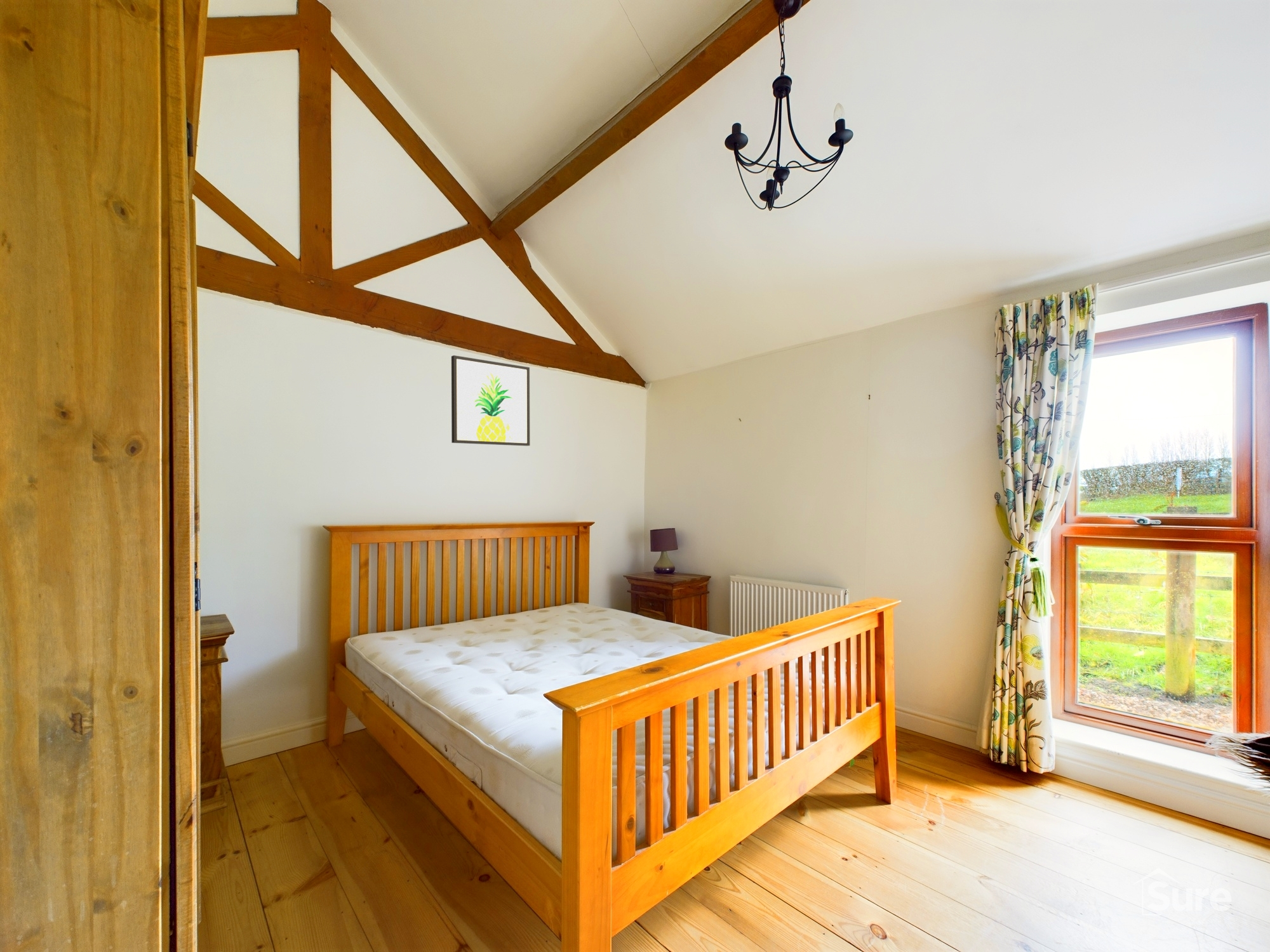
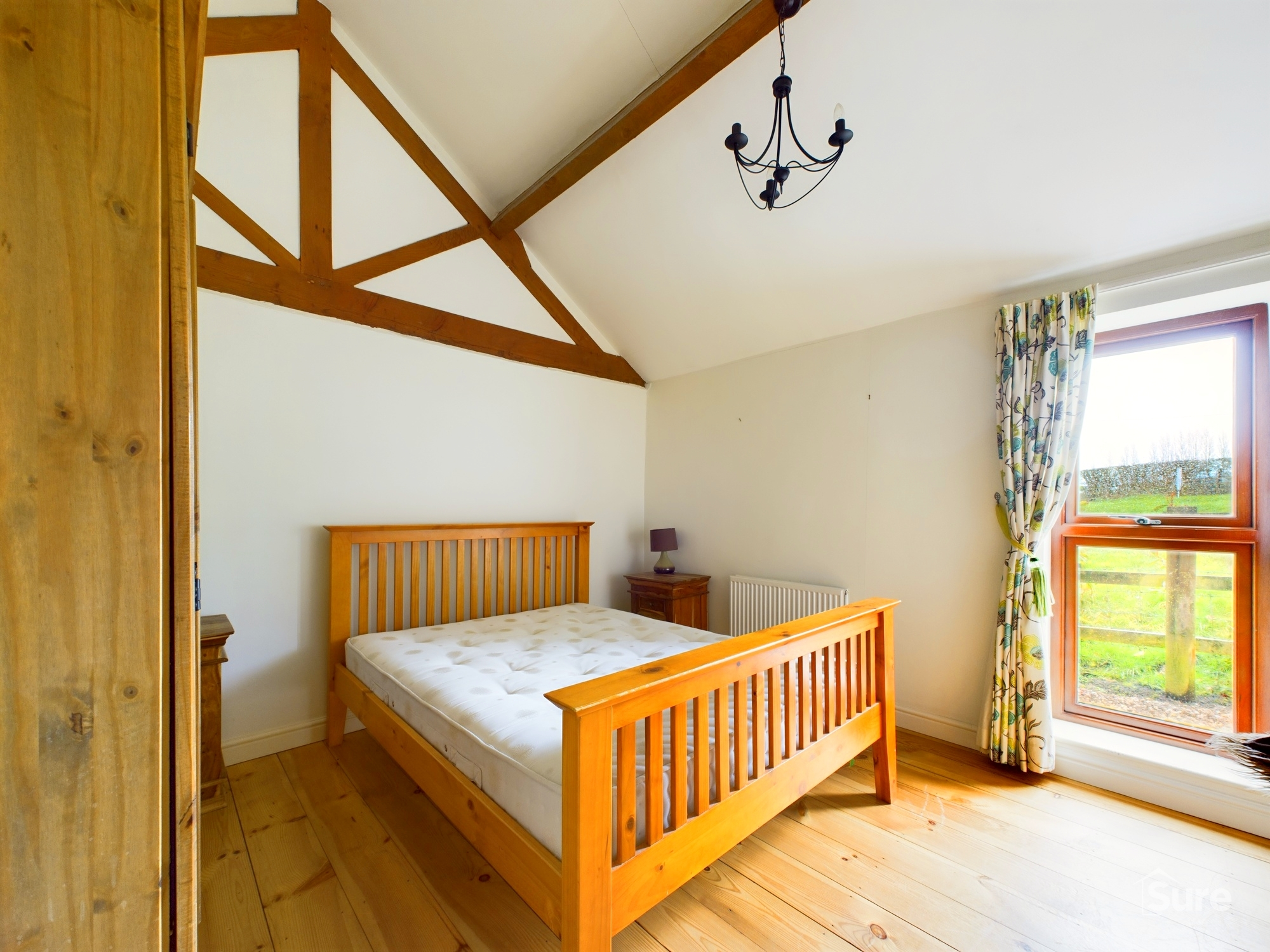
- wall art (492, 403)
